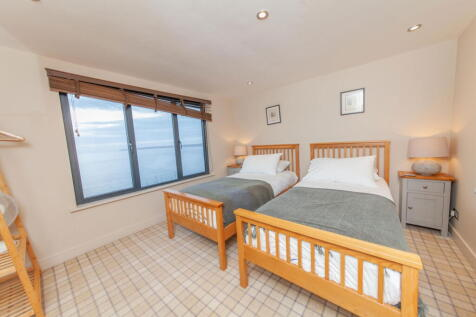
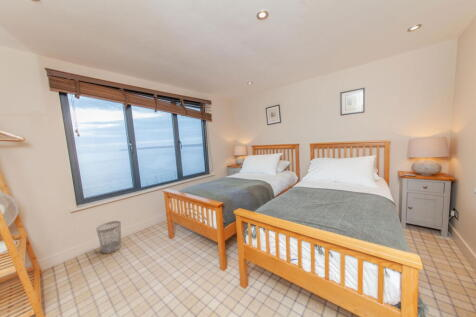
+ wastebasket (110, 236)
